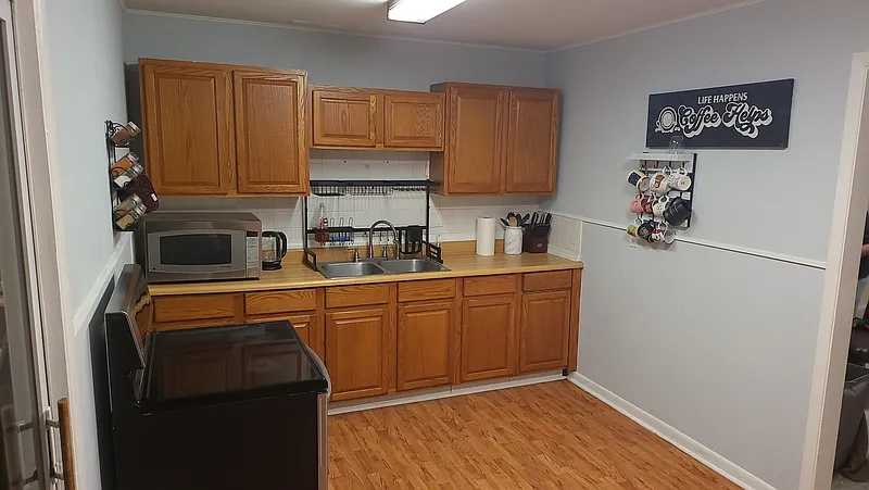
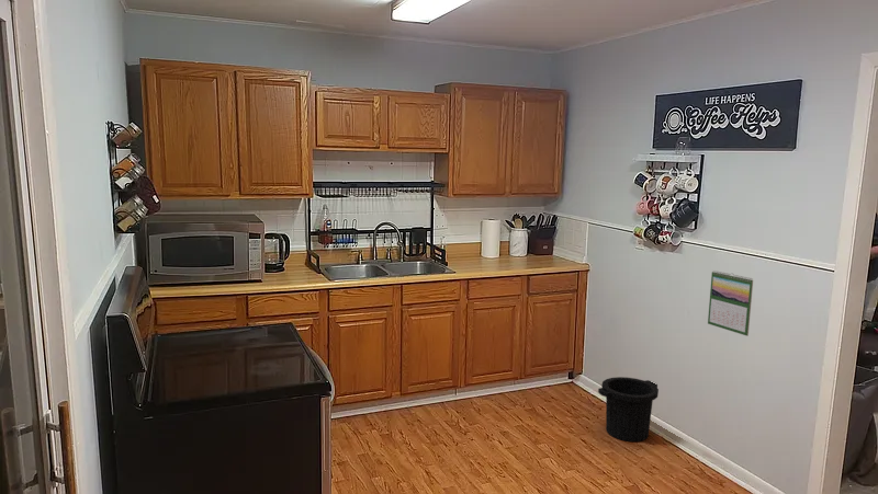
+ calendar (729, 301)
+ trash can (628, 409)
